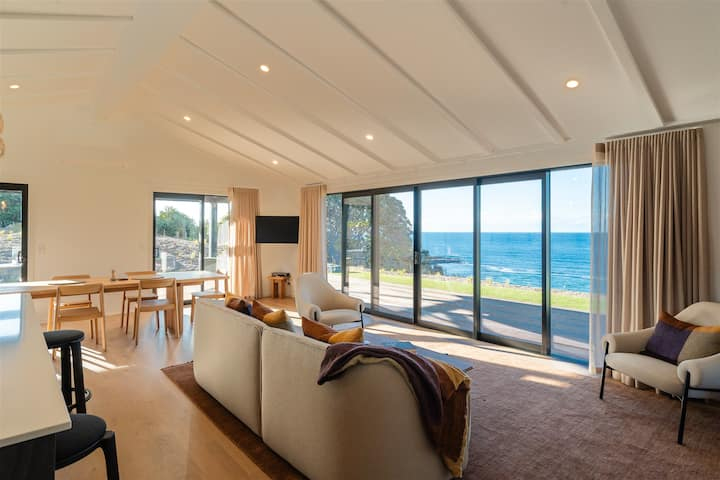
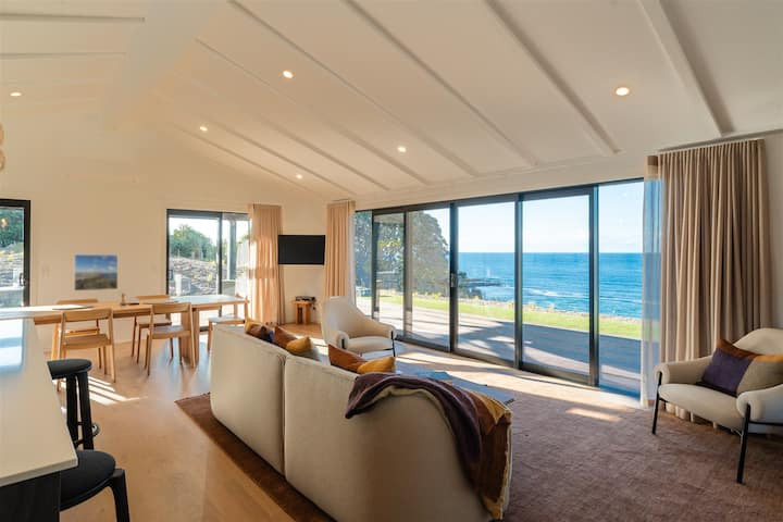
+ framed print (96, 272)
